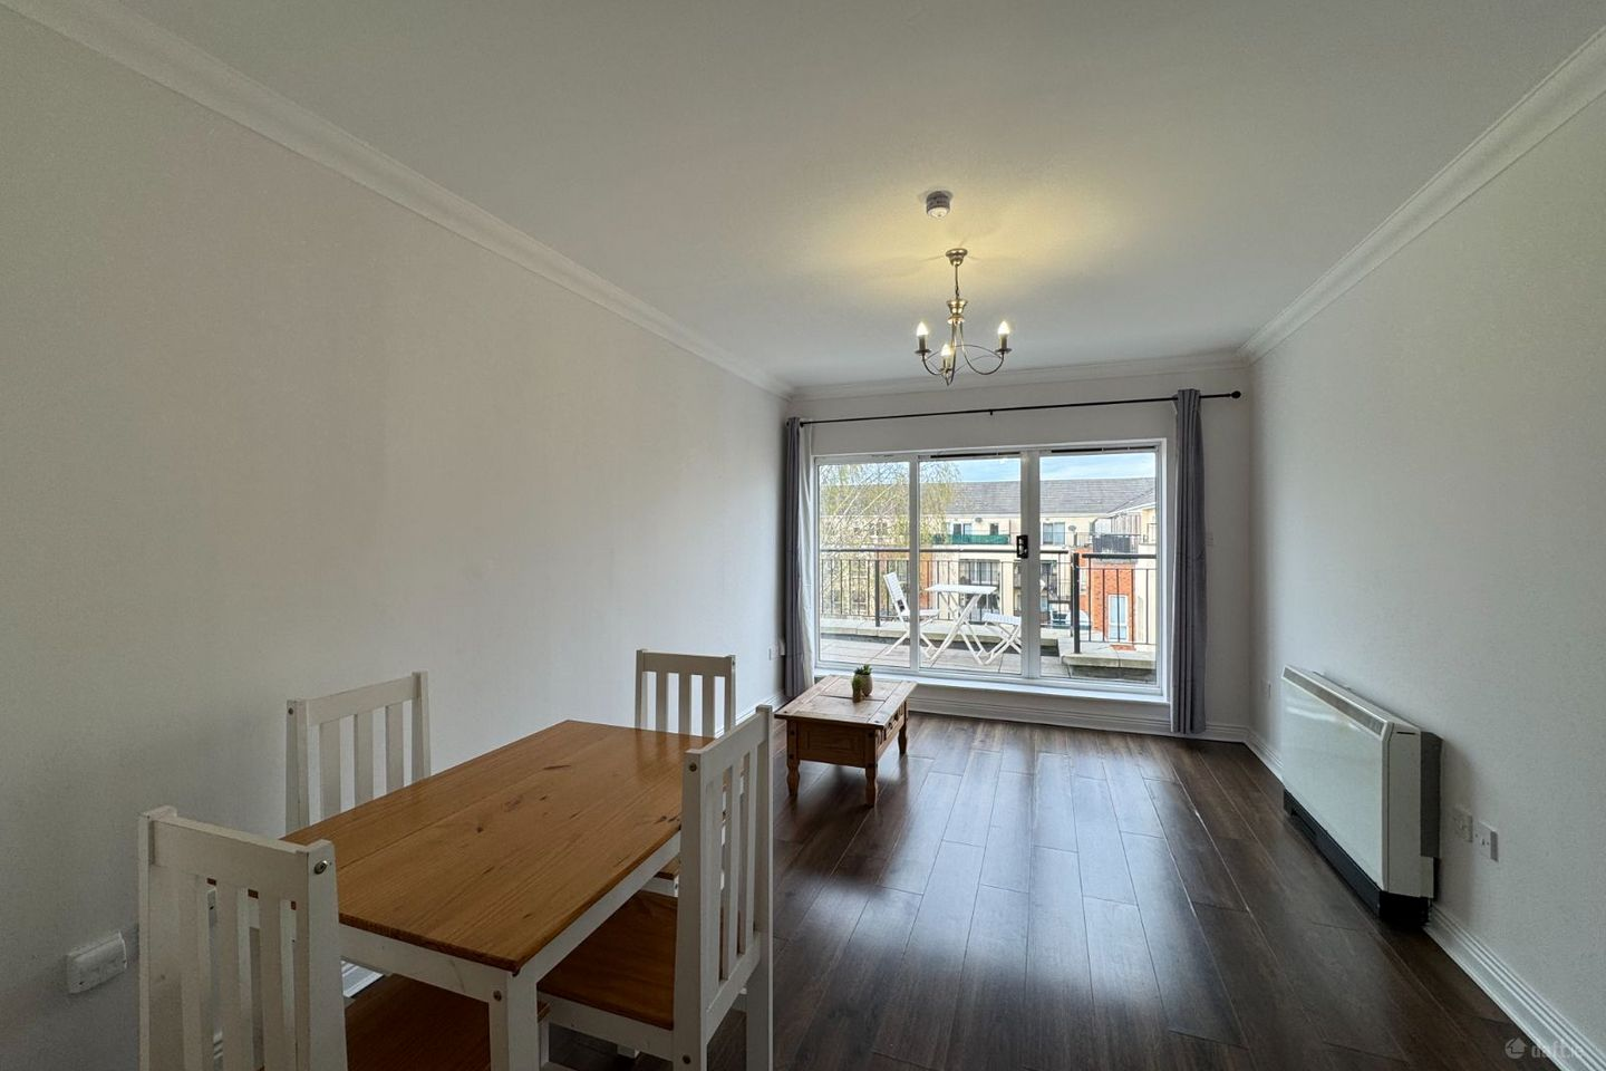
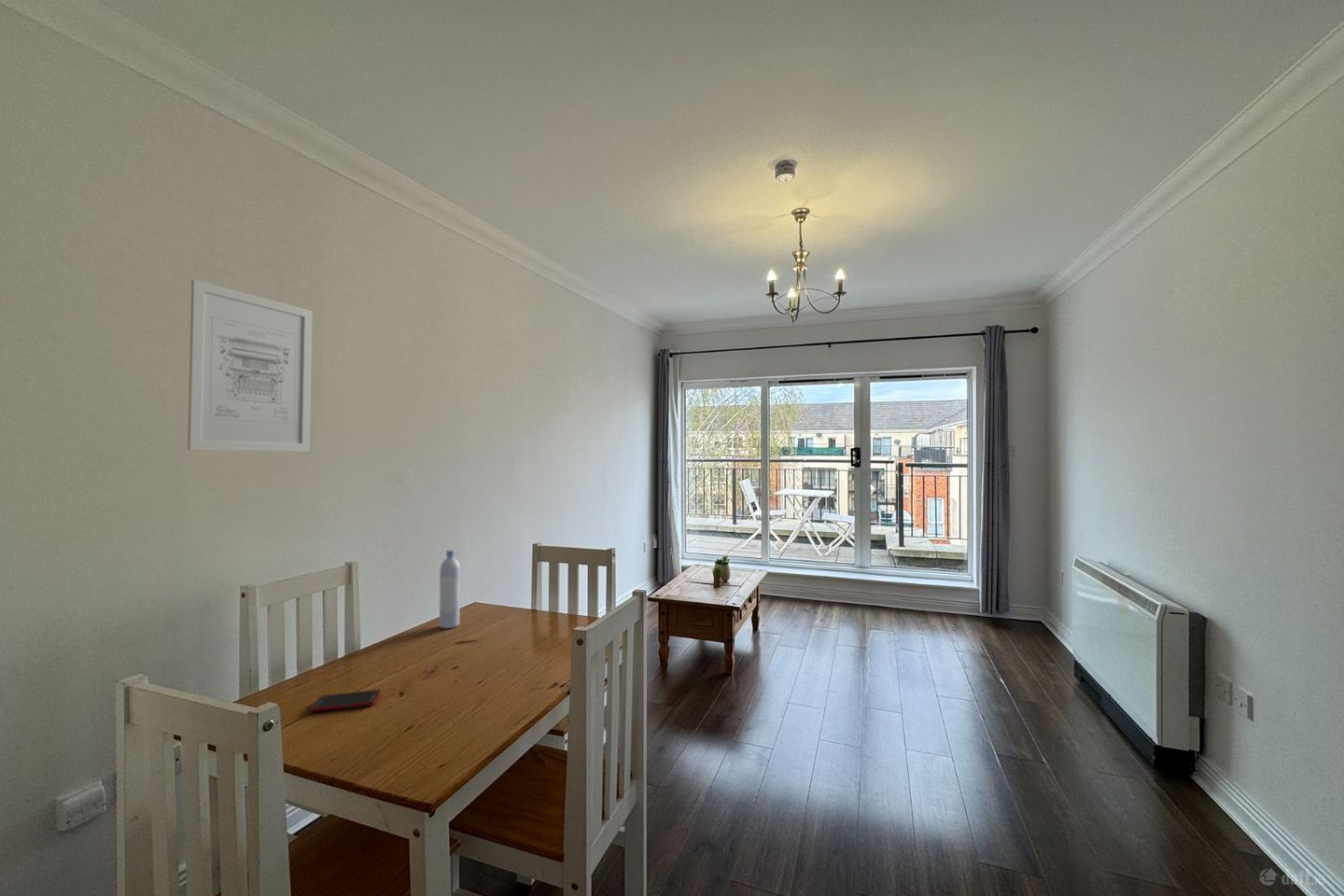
+ wall art (256, 373)
+ bottle (450, 587)
+ cell phone (346, 700)
